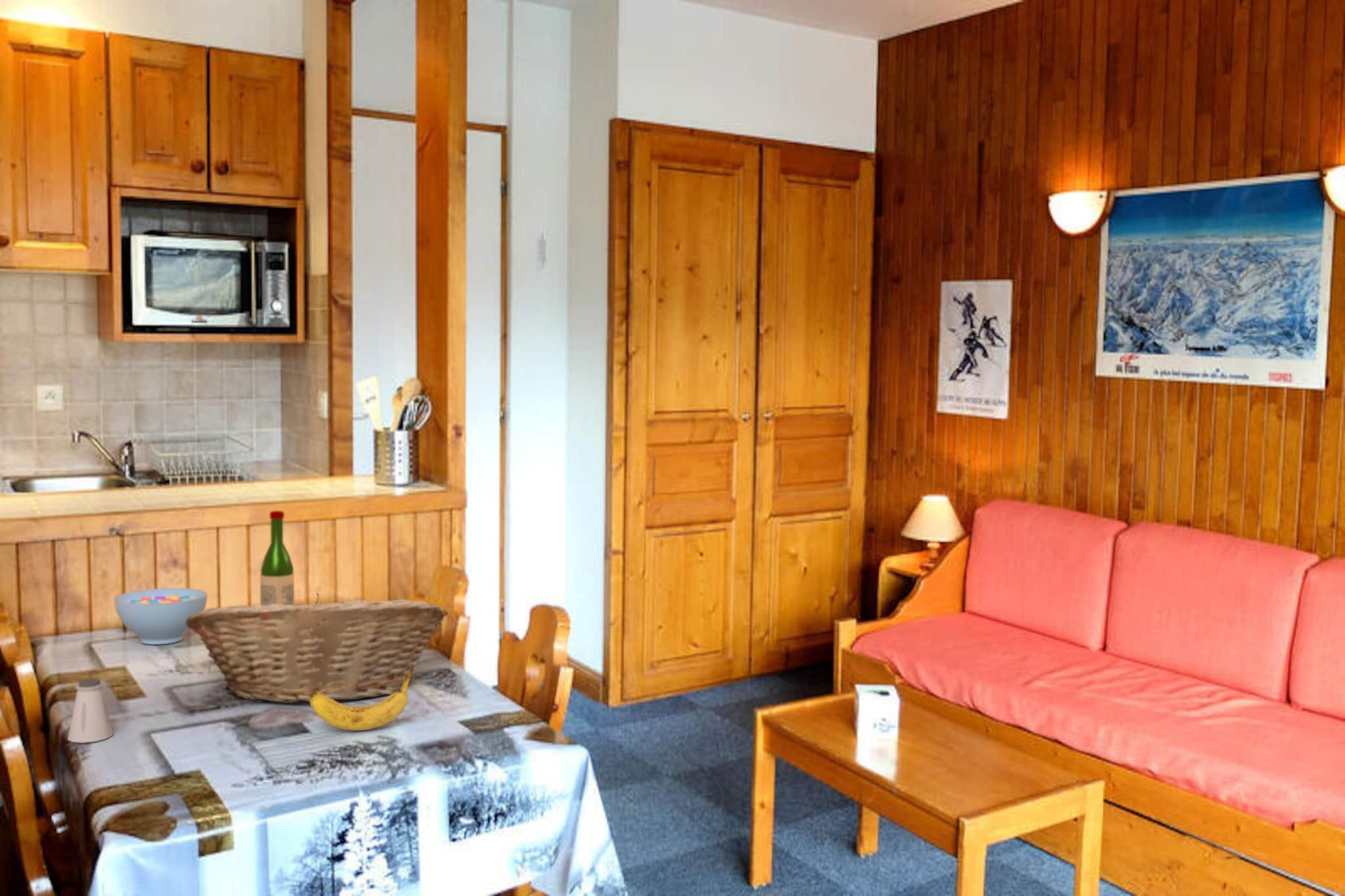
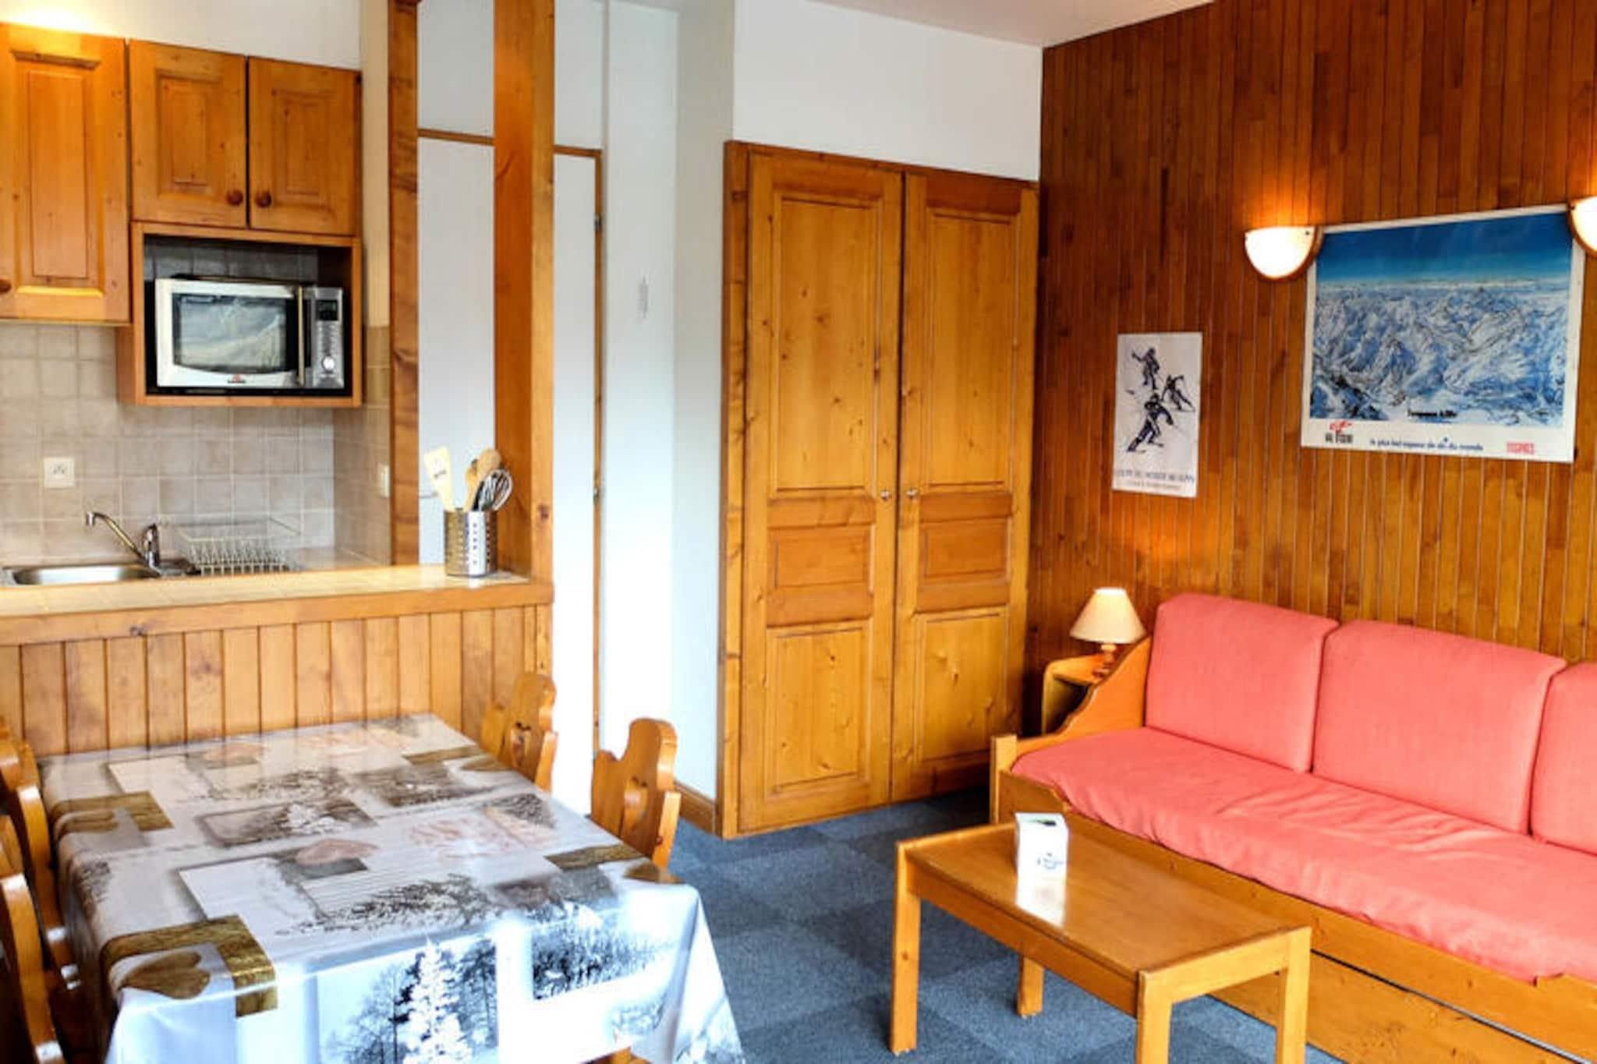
- wine bottle (277, 574)
- bowl (162, 618)
- banana (362, 706)
- saltshaker (89, 708)
- fruit basket (319, 637)
